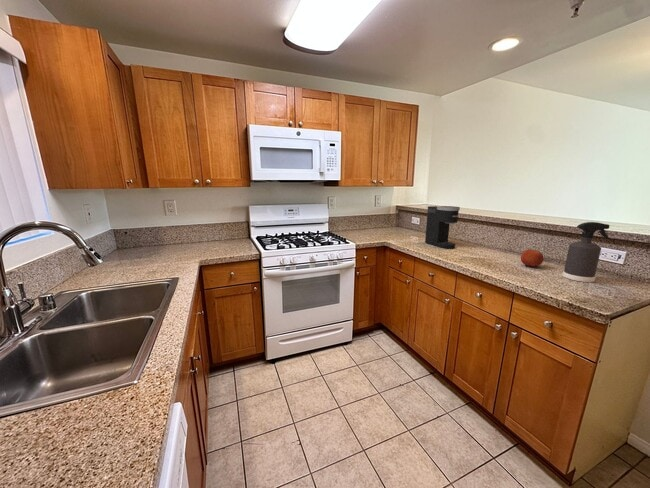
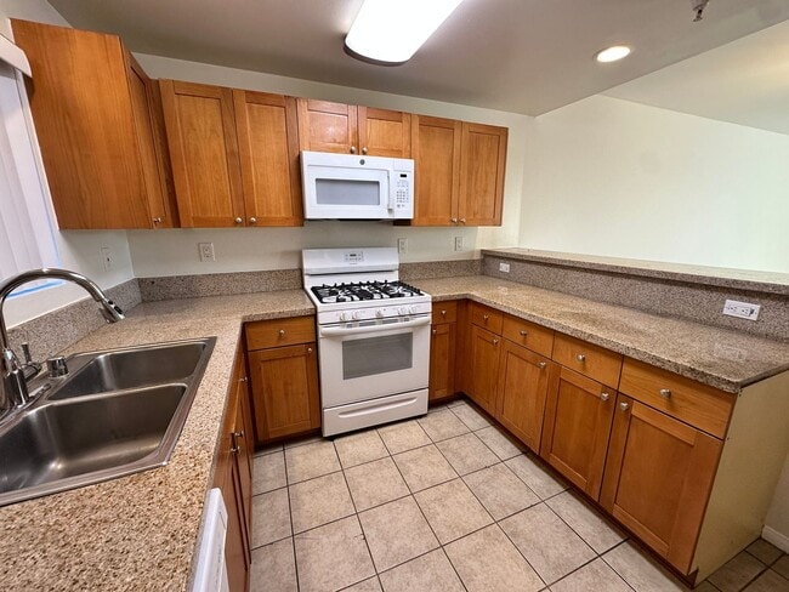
- fruit (532, 257)
- coffee maker (441, 225)
- spray bottle (586, 250)
